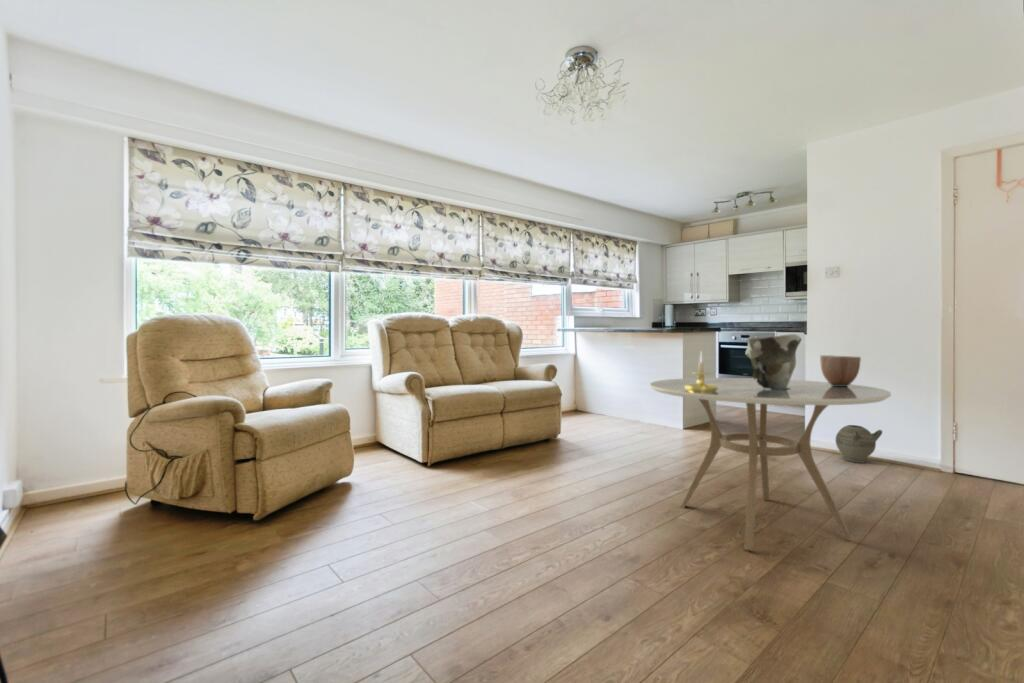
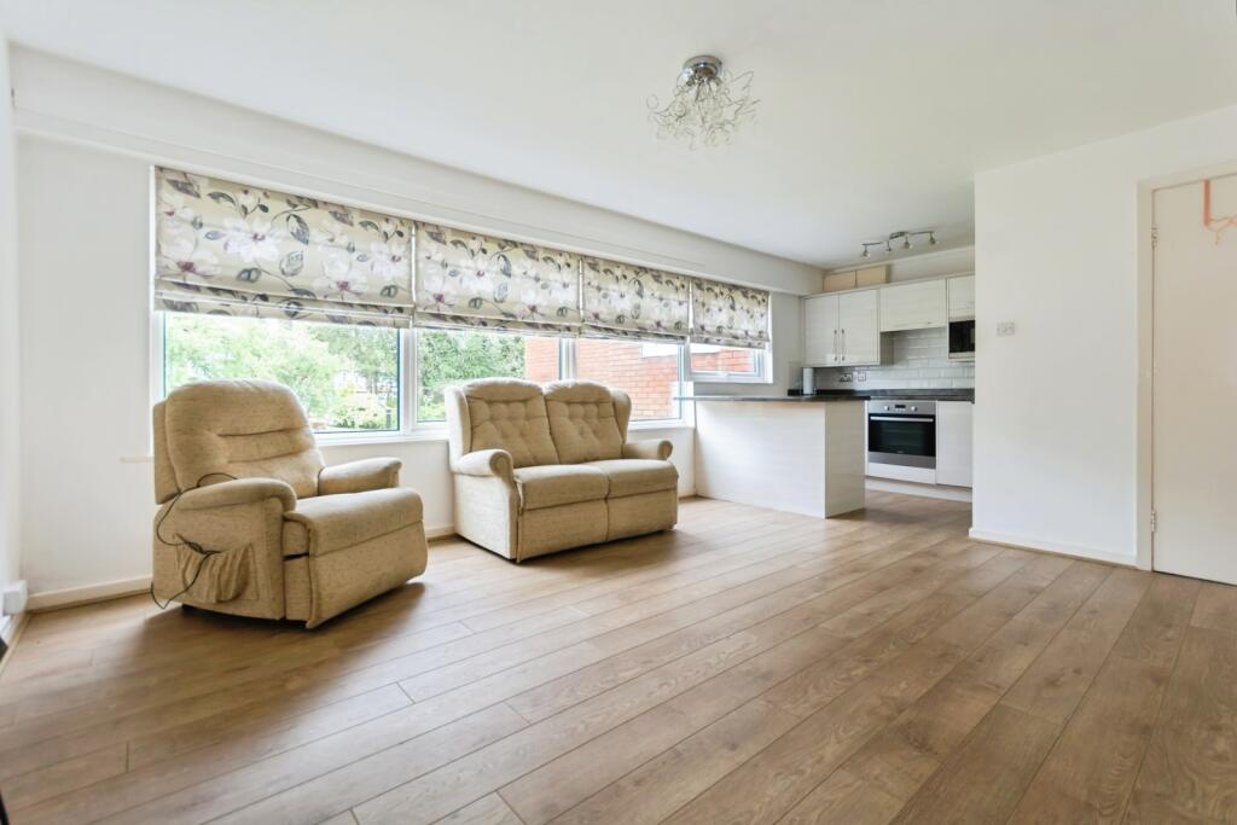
- decorative bowl (840, 370)
- ceramic jug (857, 444)
- candle holder (701, 370)
- dining table (758, 454)
- vase (773, 360)
